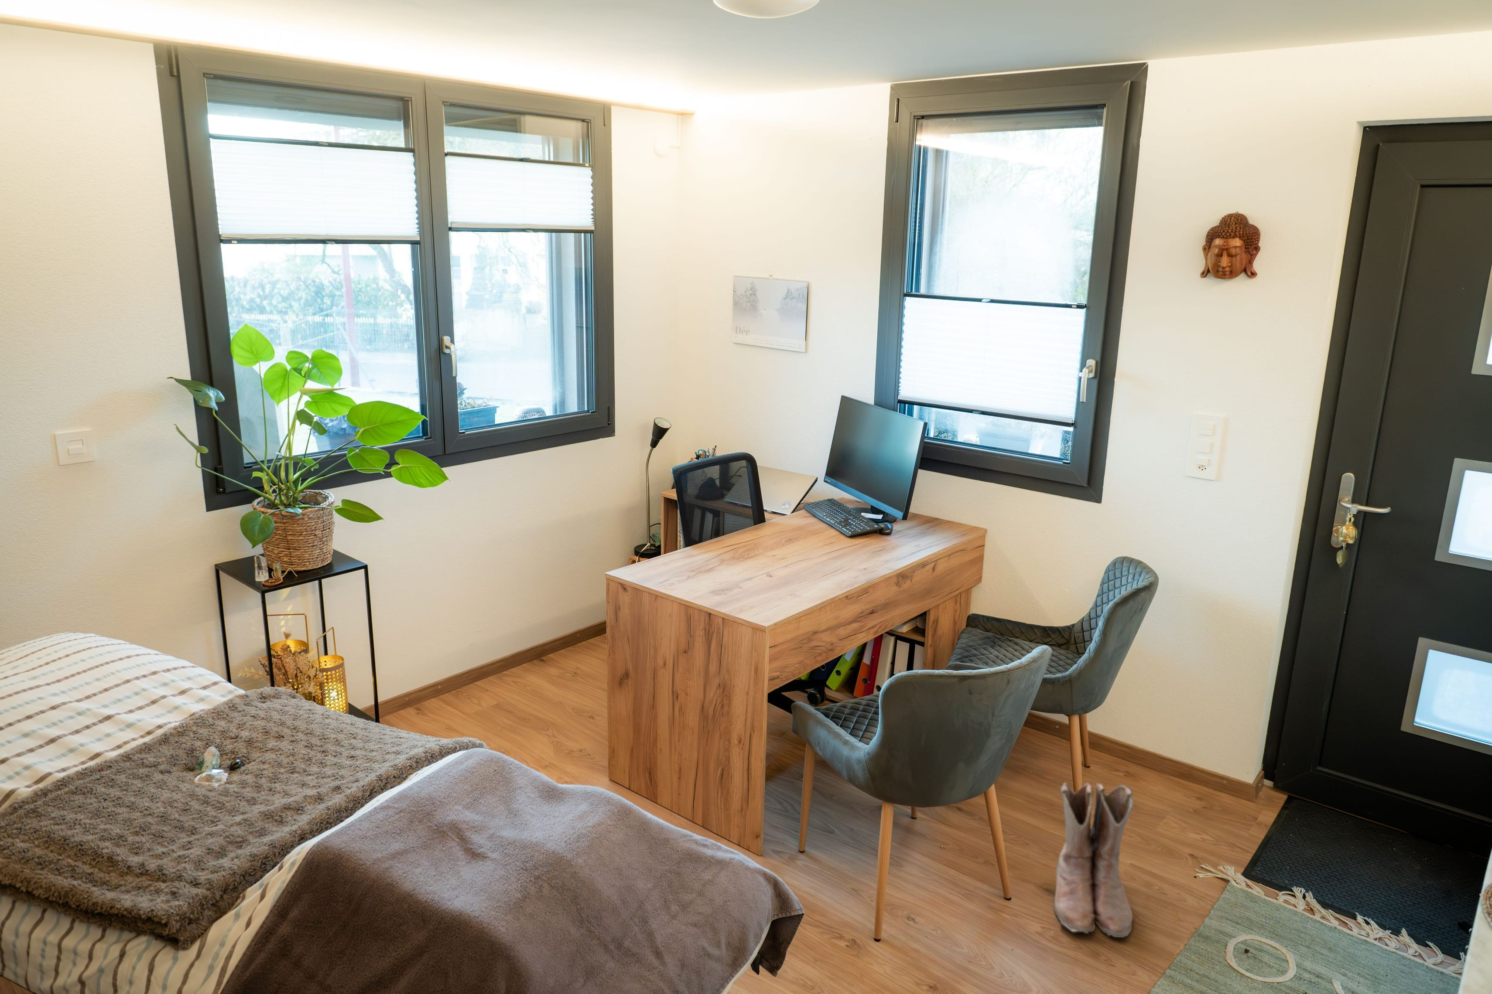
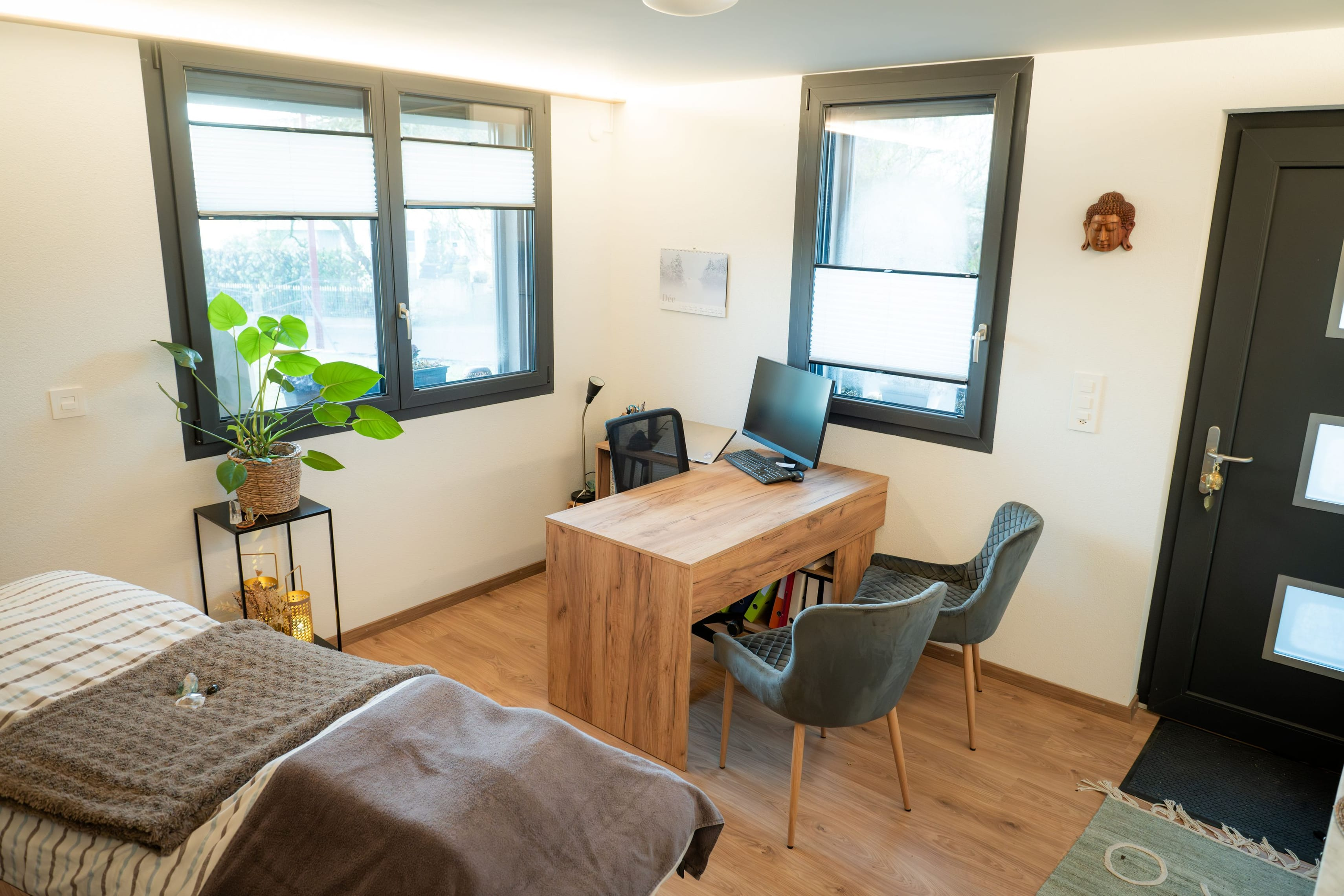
- boots (1097, 851)
